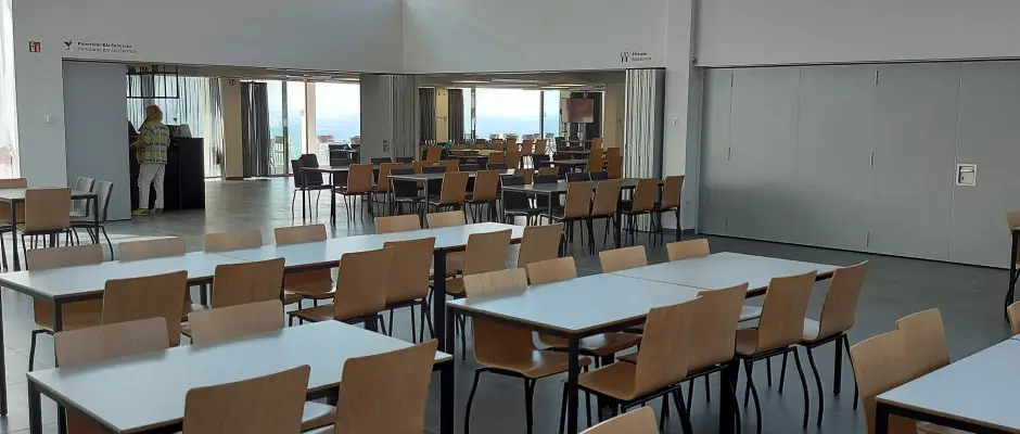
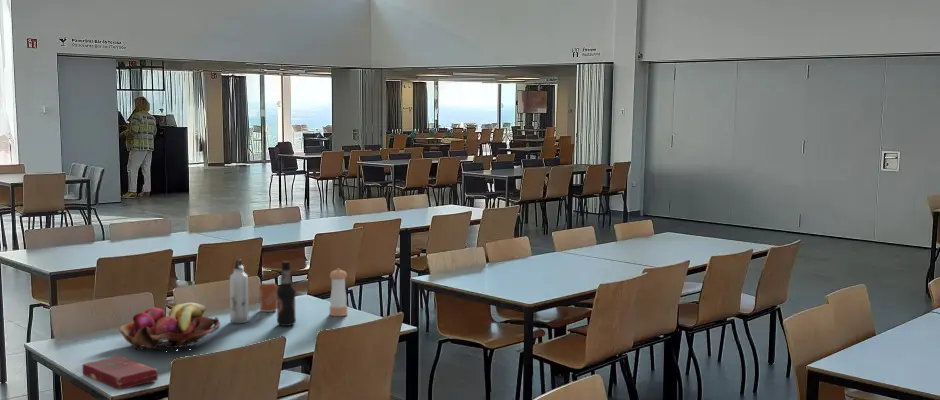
+ book (120, 372)
+ fruit basket (172, 325)
+ pepper shaker (338, 291)
+ water bottle (239, 290)
+ can (268, 296)
+ bottle (286, 293)
